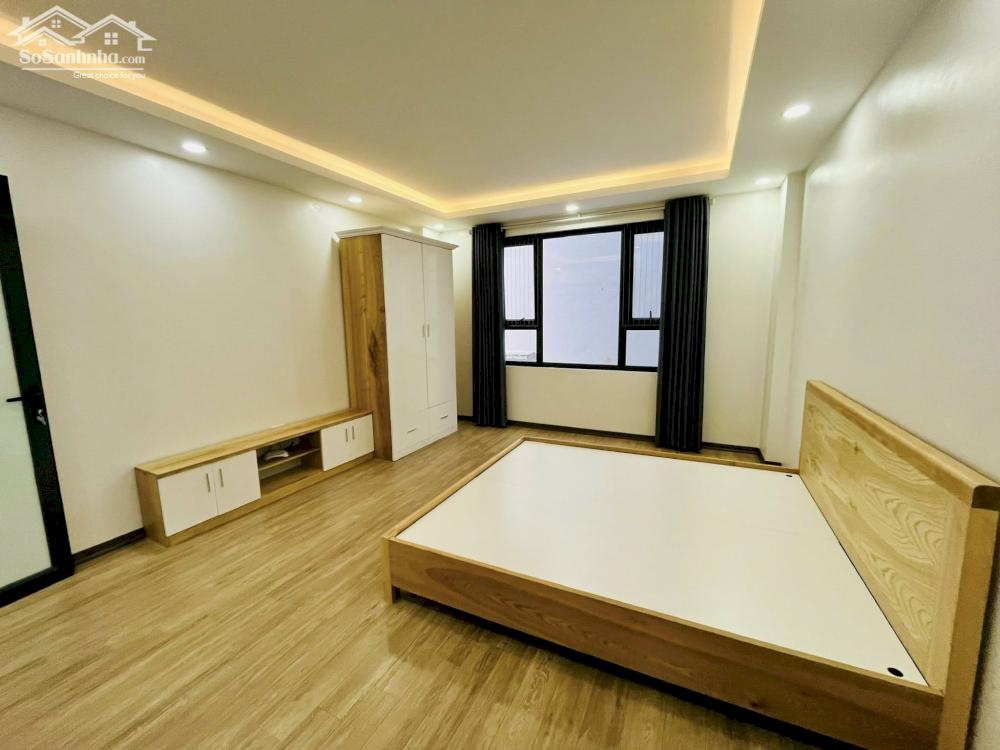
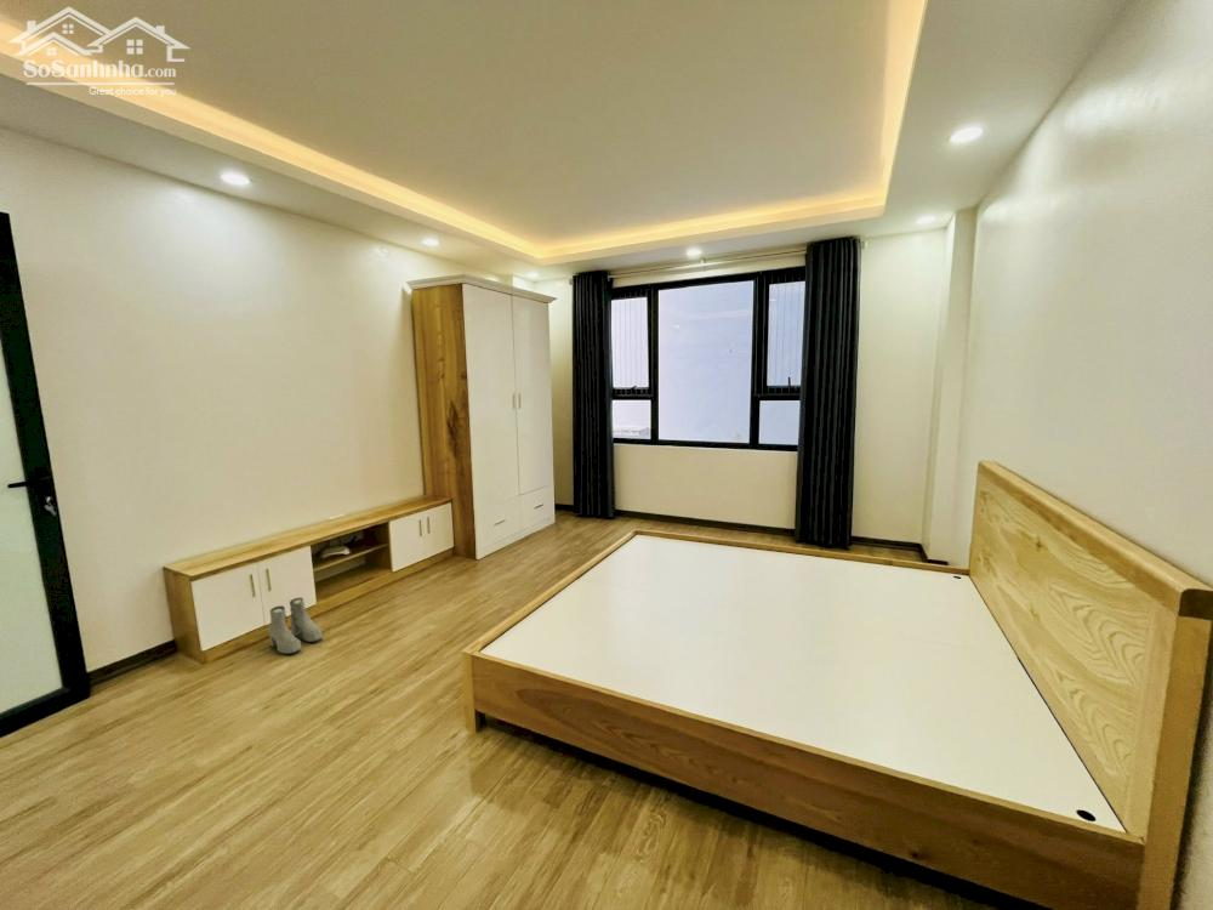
+ boots (294, 624)
